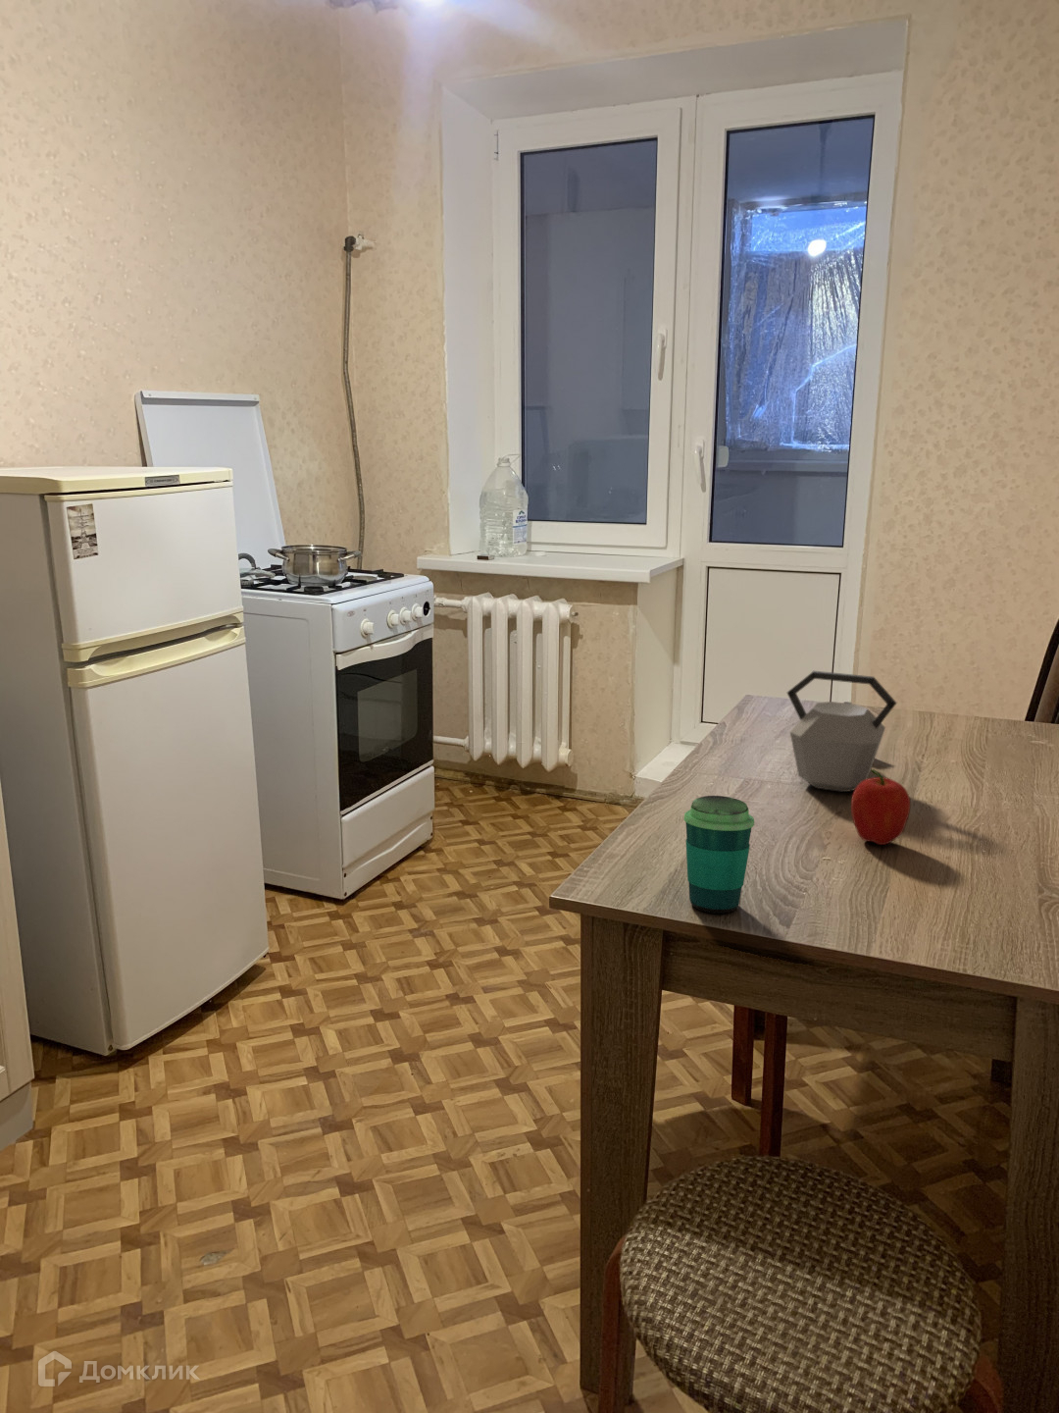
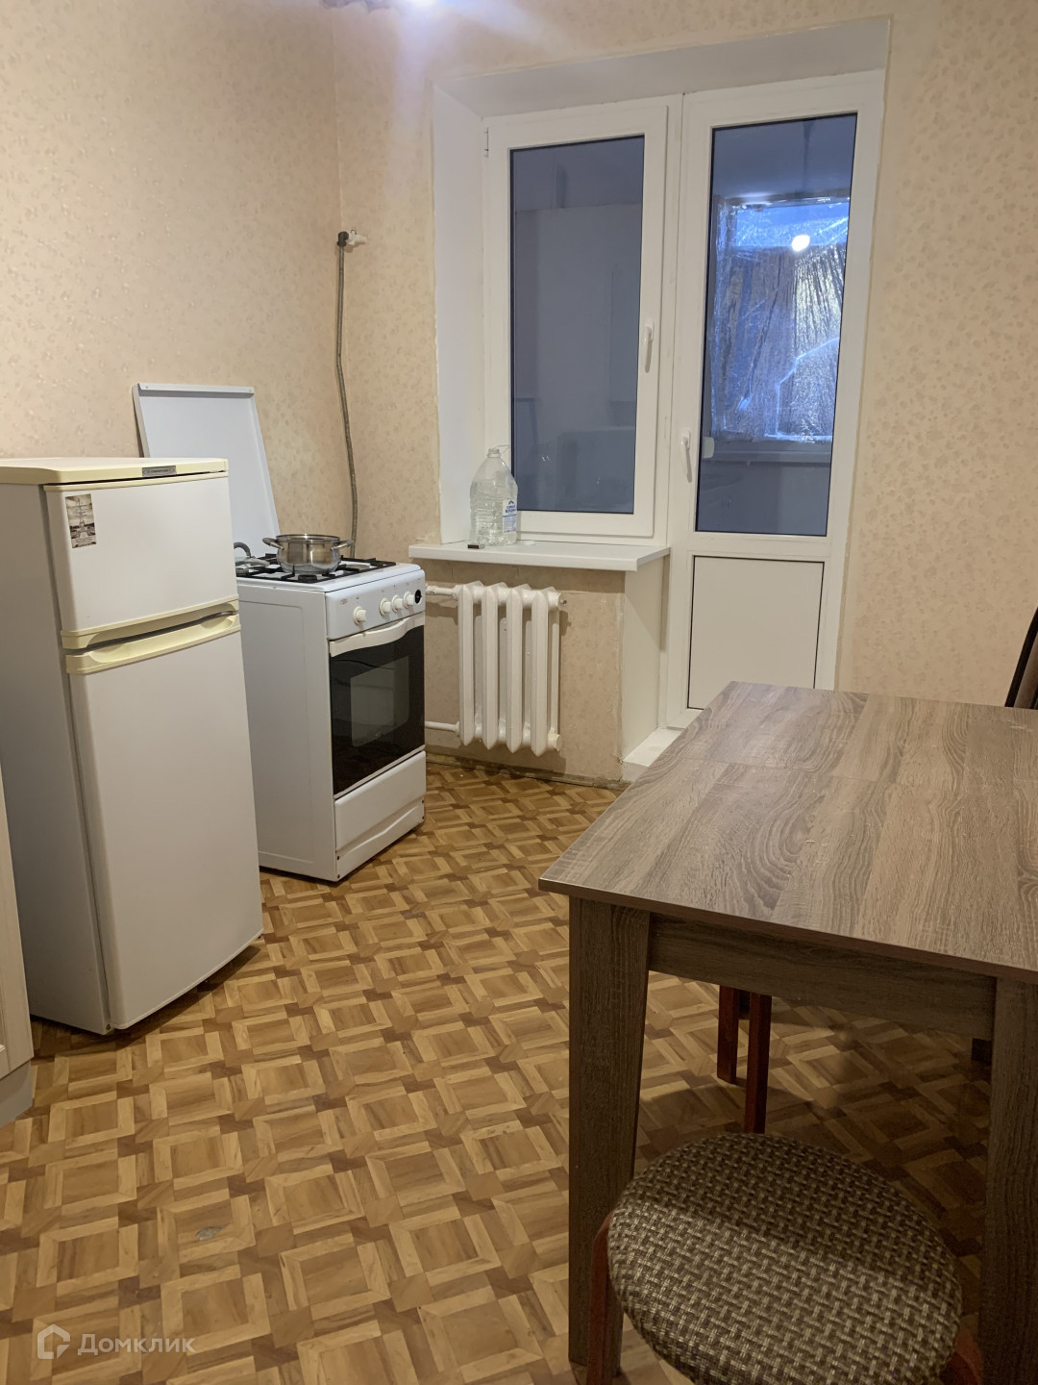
- fruit (880, 807)
- cup (716, 852)
- kettle (845, 719)
